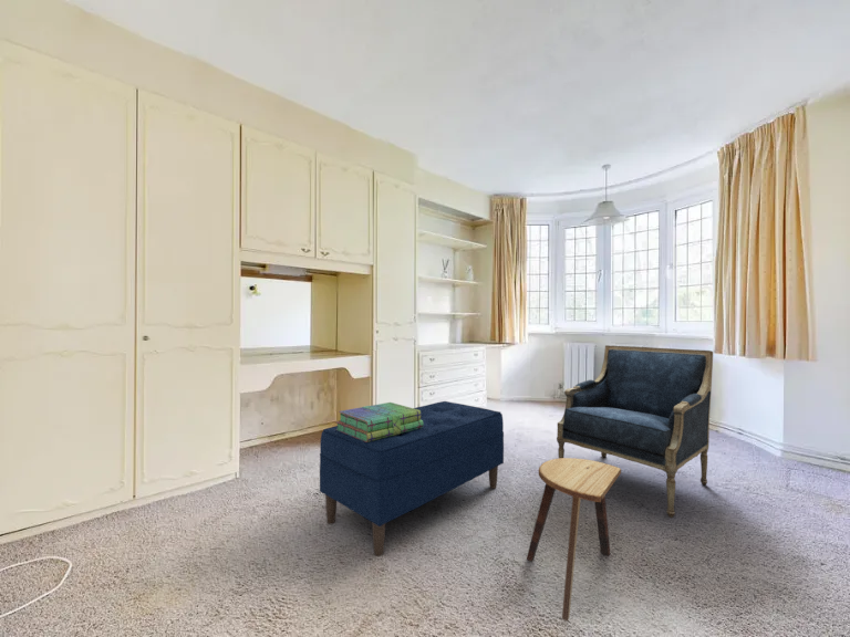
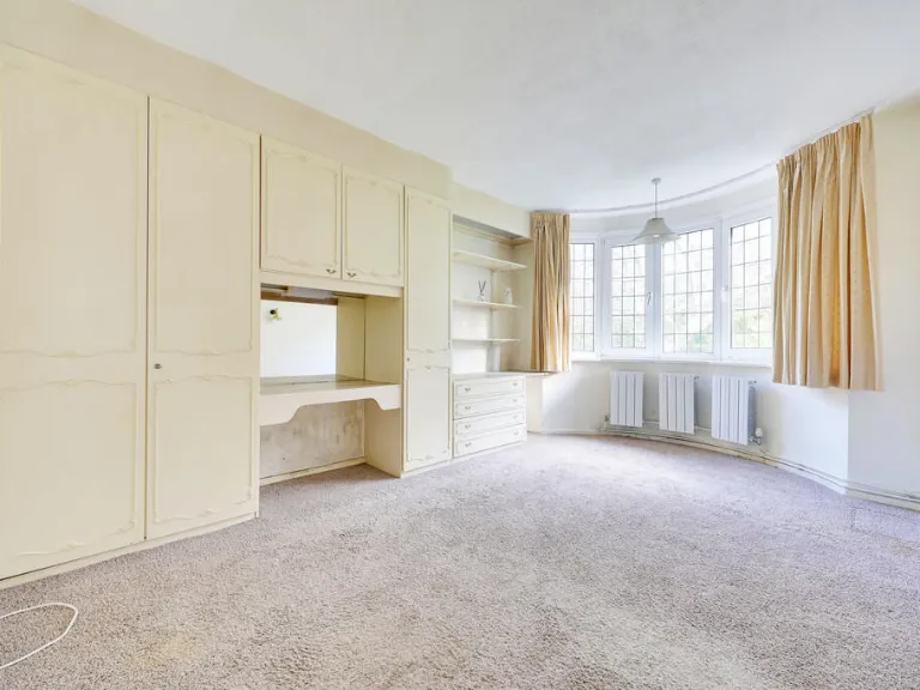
- bench (419, 461)
- stool (574, 521)
- stack of books (380, 419)
- armchair (632, 415)
